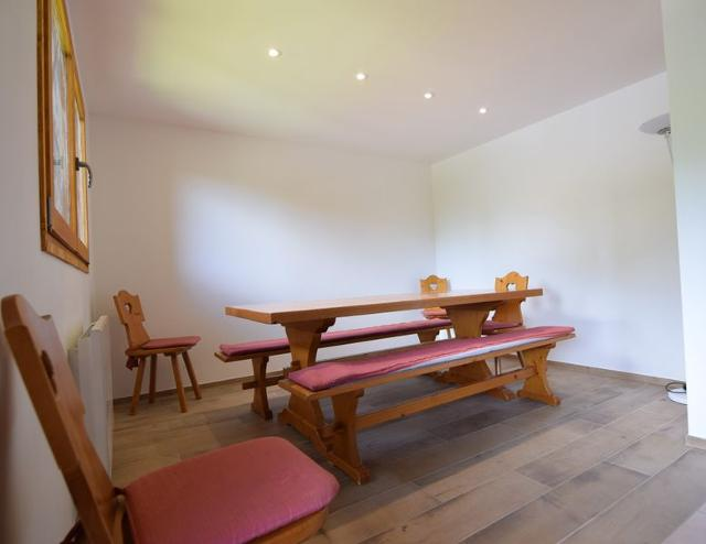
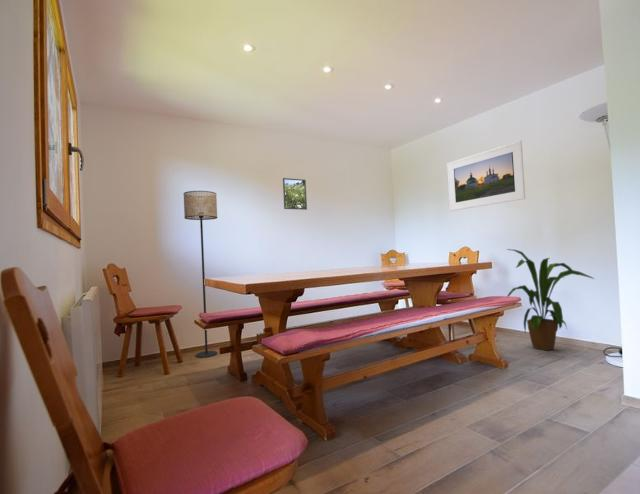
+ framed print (295, 194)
+ house plant (549, 298)
+ floor lamp (203, 273)
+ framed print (482, 179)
